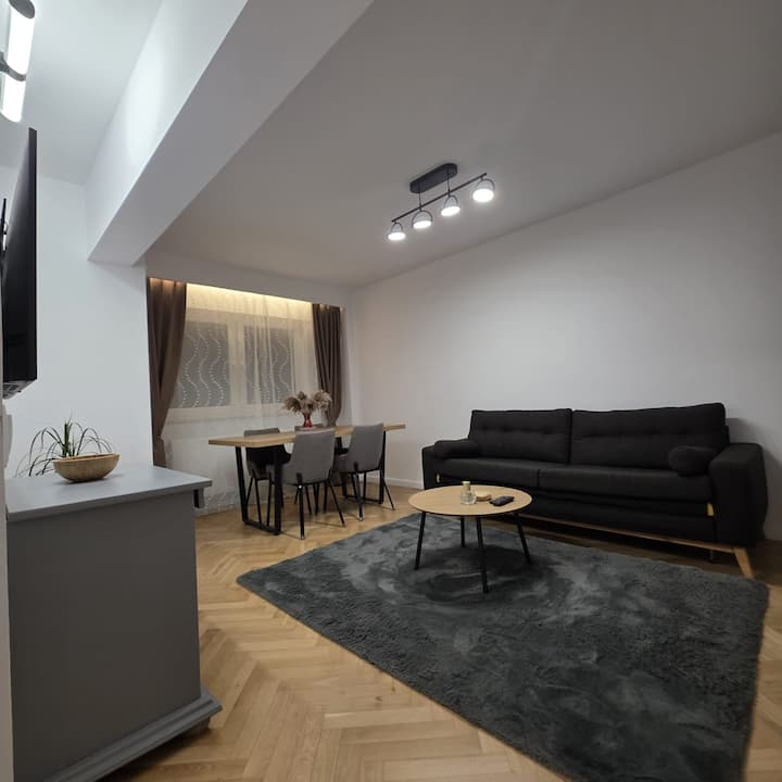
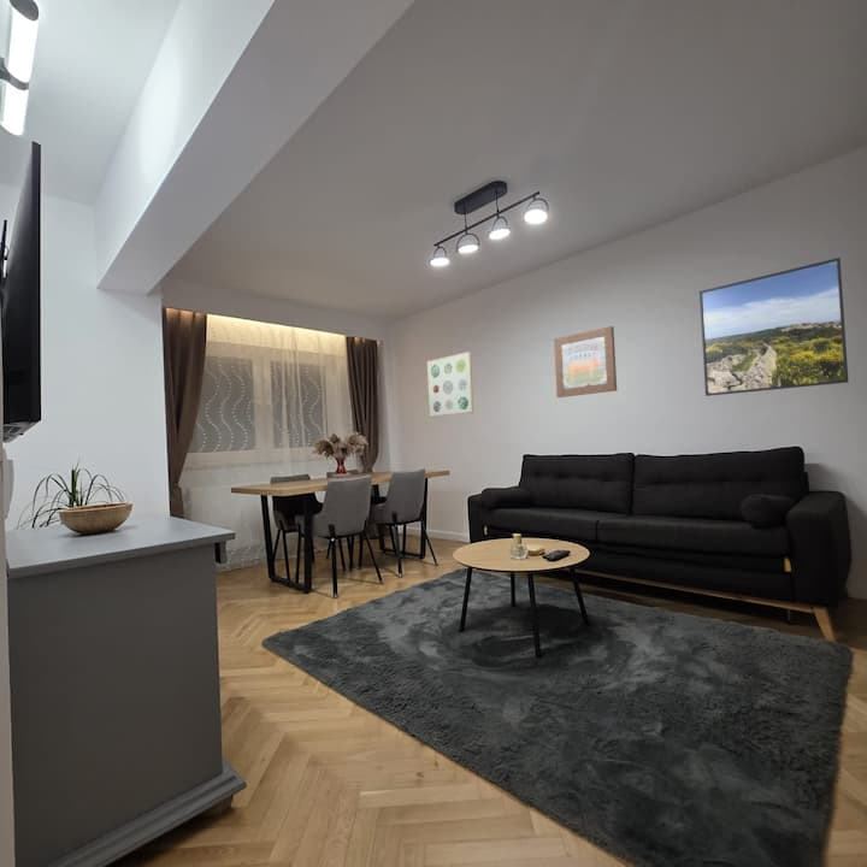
+ wall art (584, 364)
+ wall art (448, 385)
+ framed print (767, 332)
